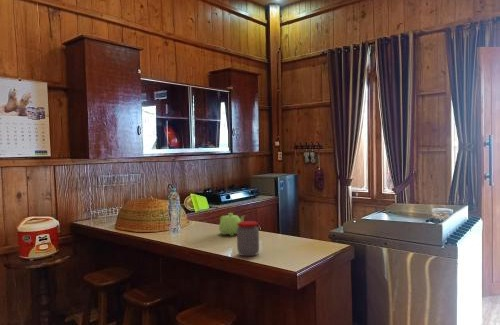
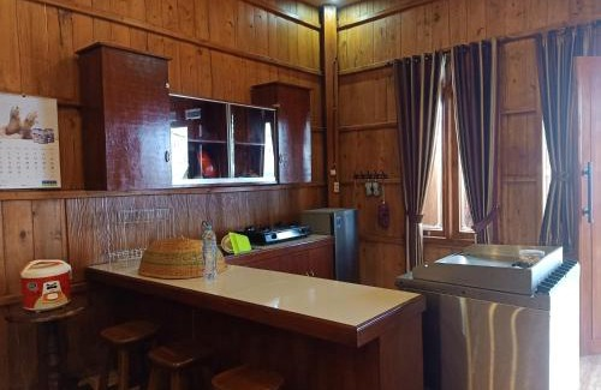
- teapot (232, 223)
- jar (247, 238)
